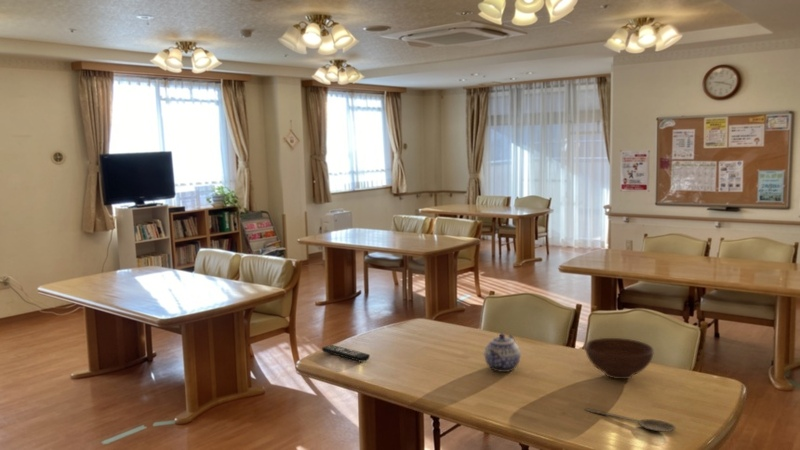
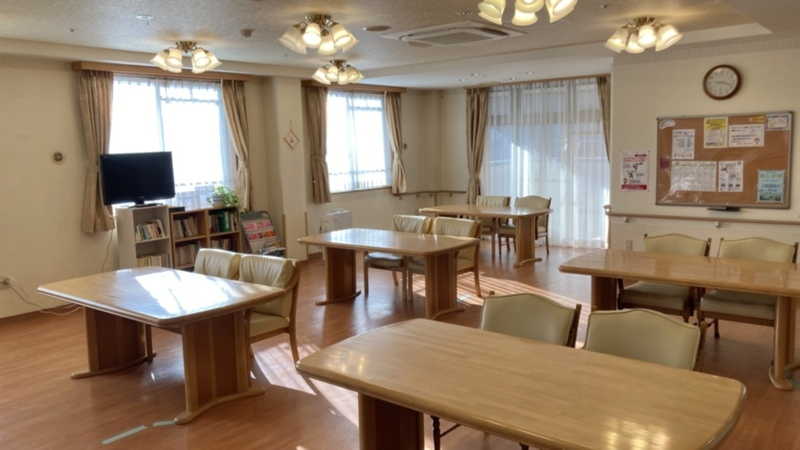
- wooden spoon (627, 418)
- remote control (345, 353)
- bowl (618, 361)
- teapot (502, 350)
